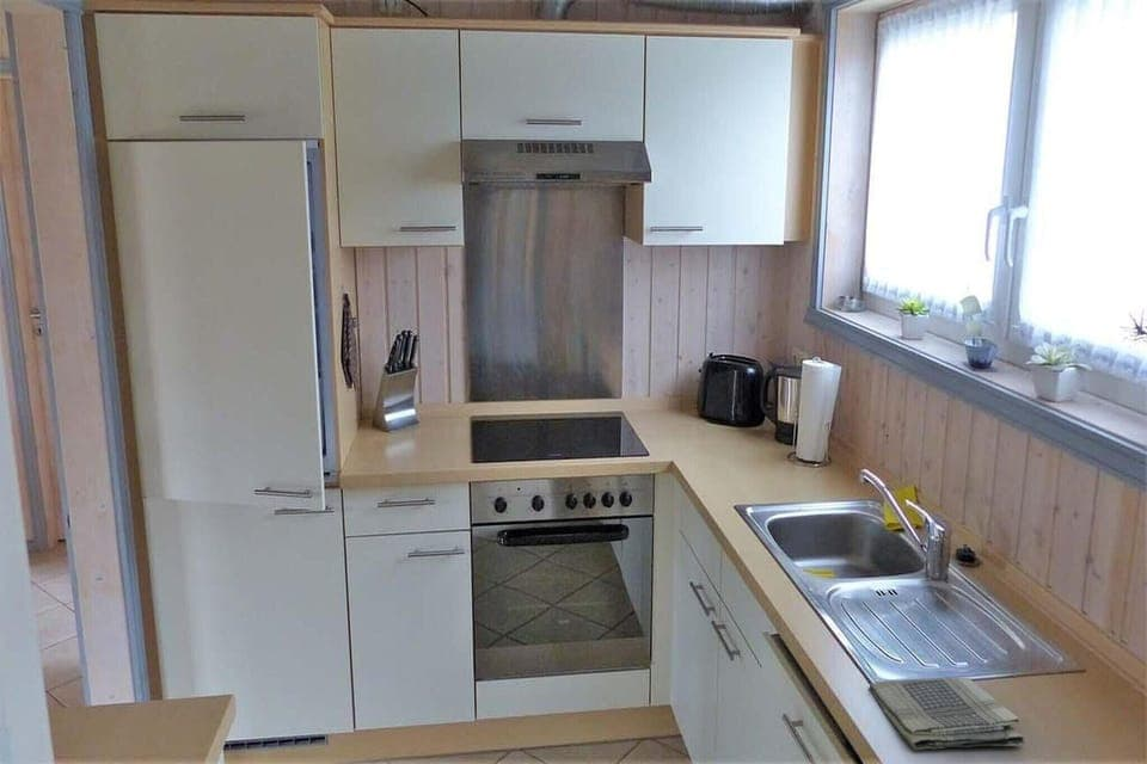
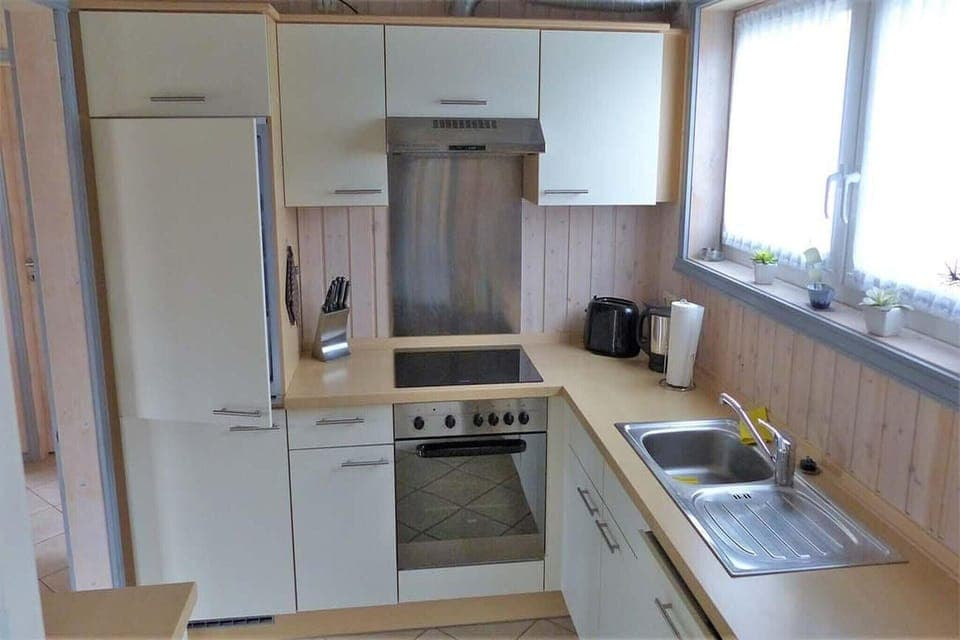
- dish towel (944, 708)
